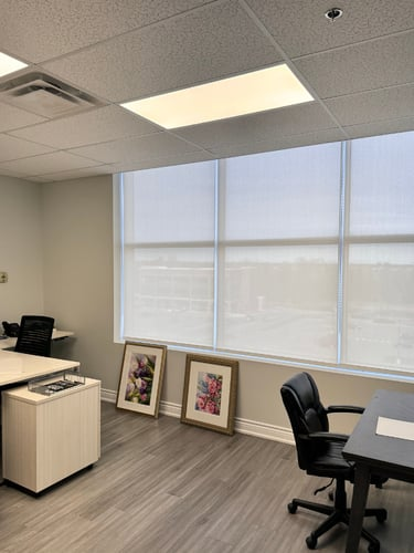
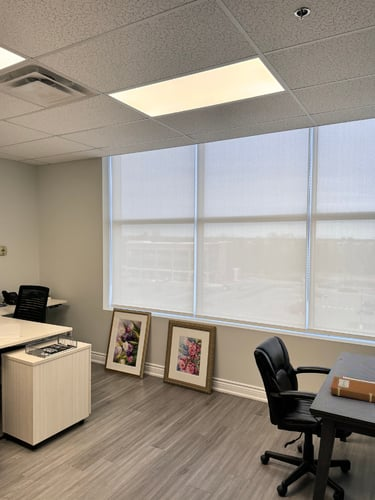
+ notebook (353, 388)
